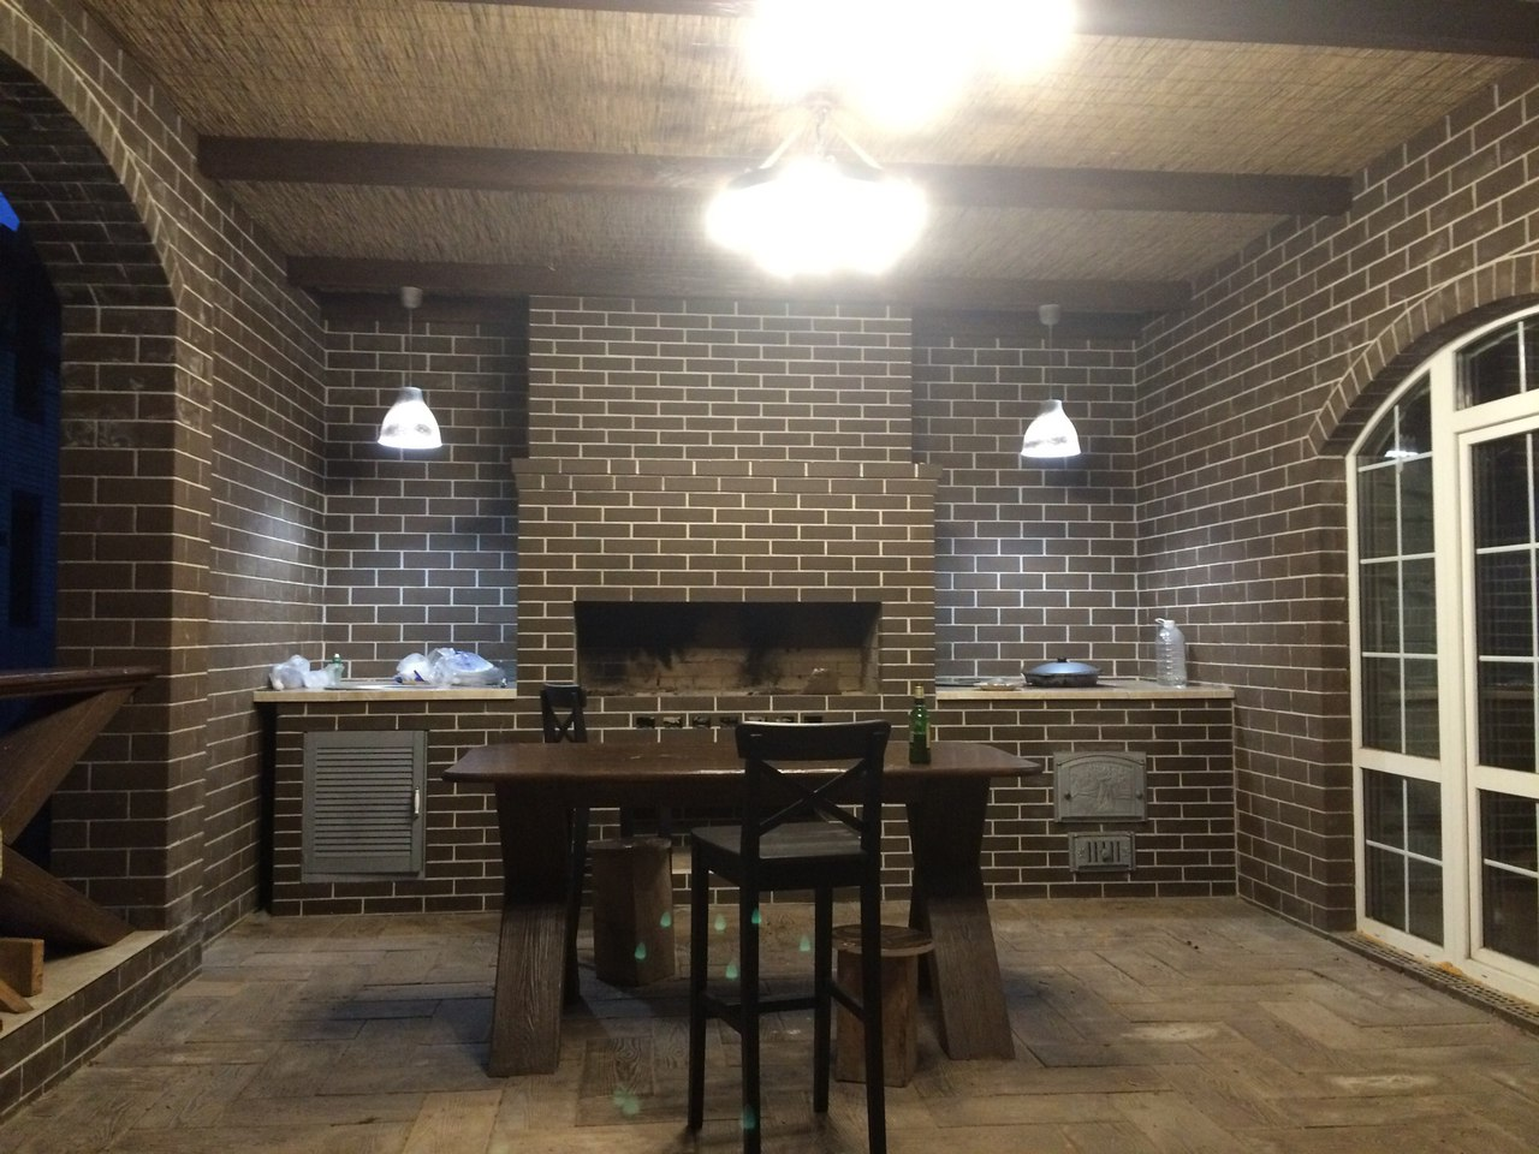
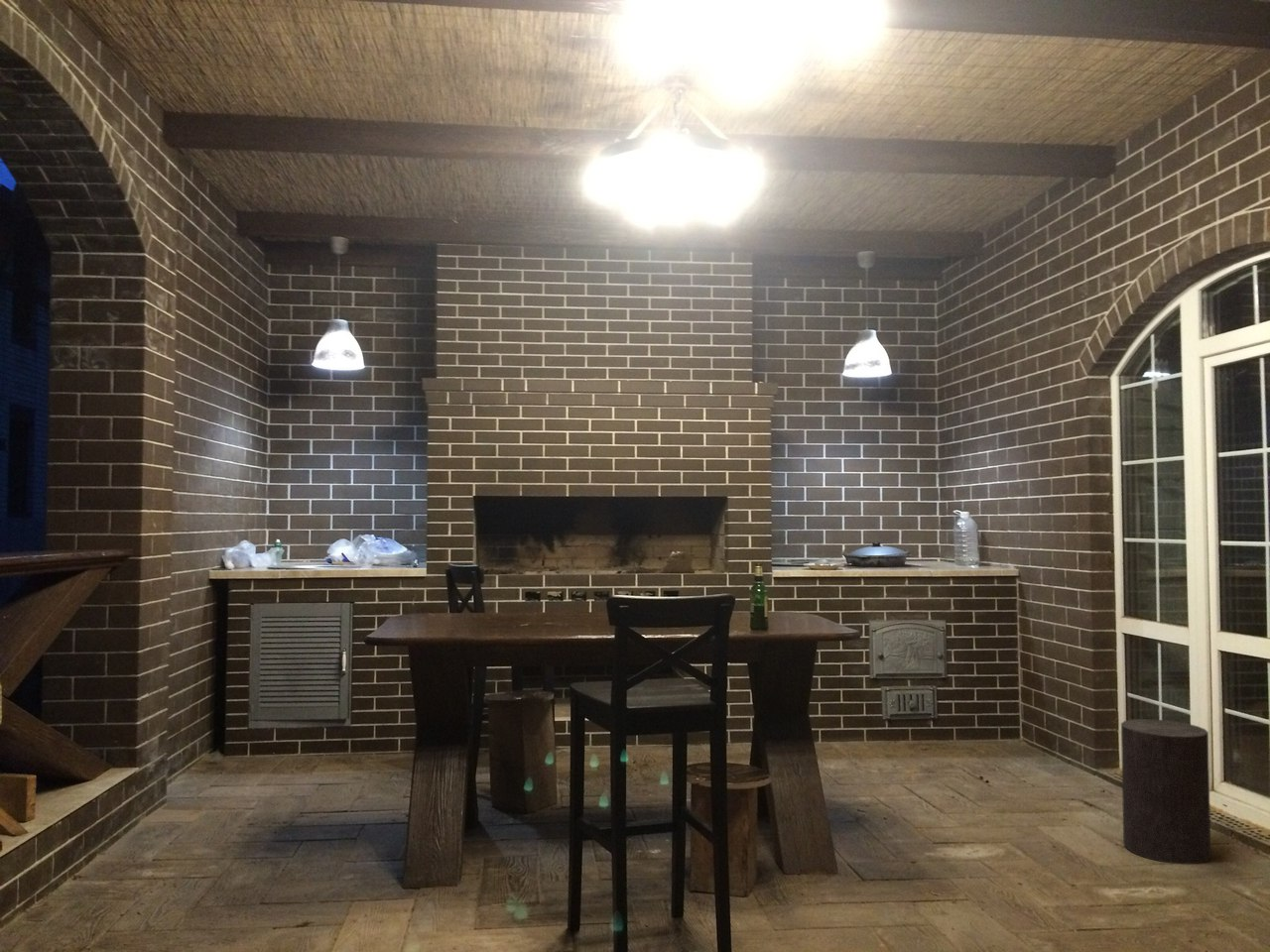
+ stool (1165, 788)
